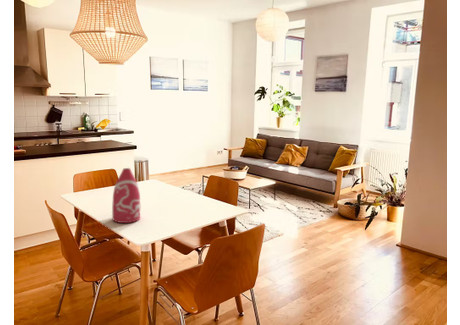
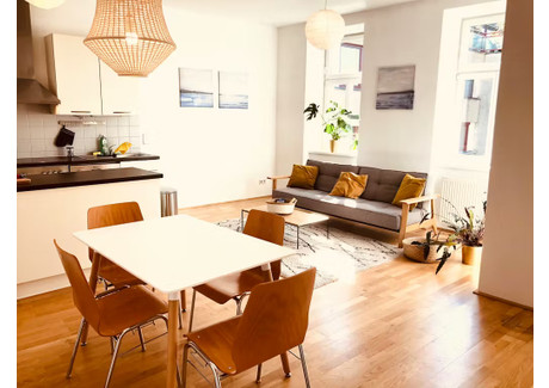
- bottle (126, 194)
